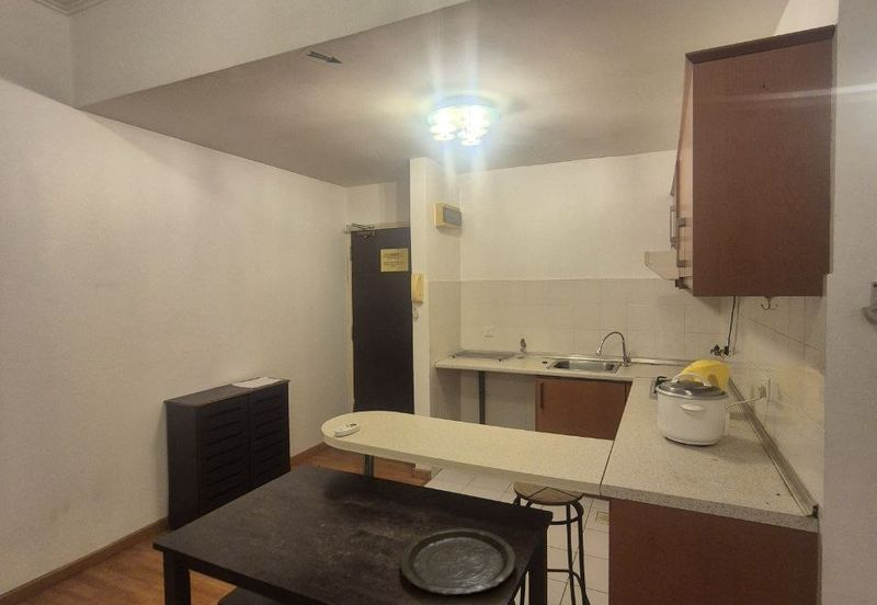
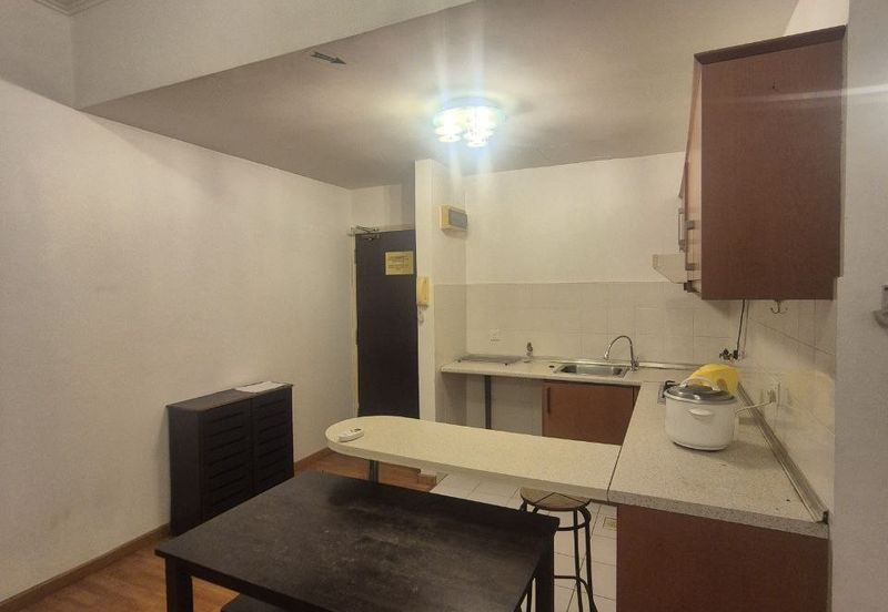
- plate (457, 559)
